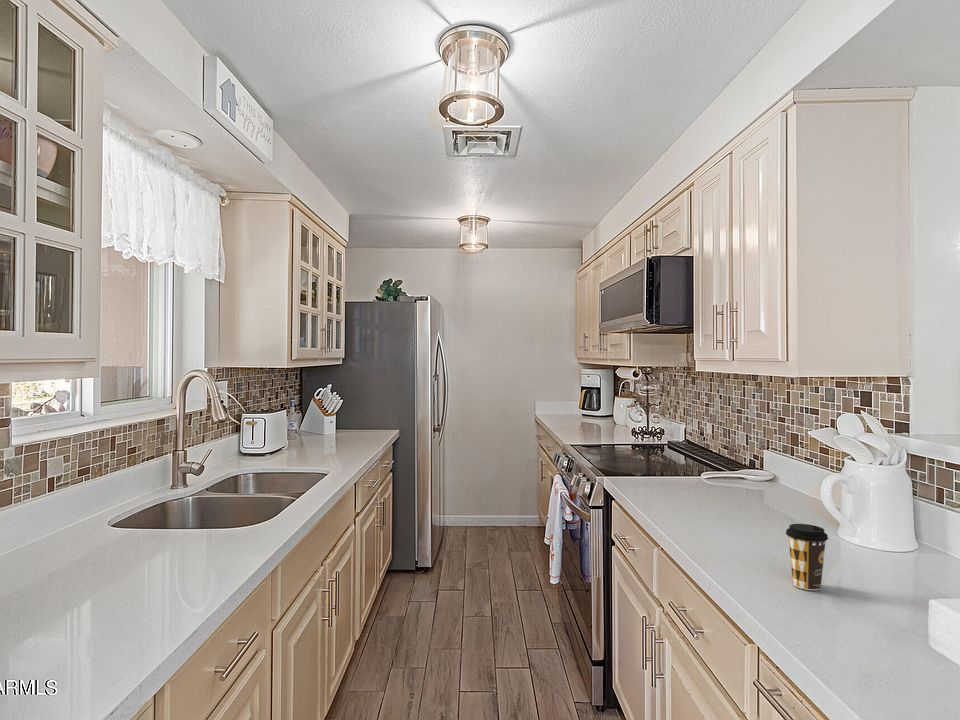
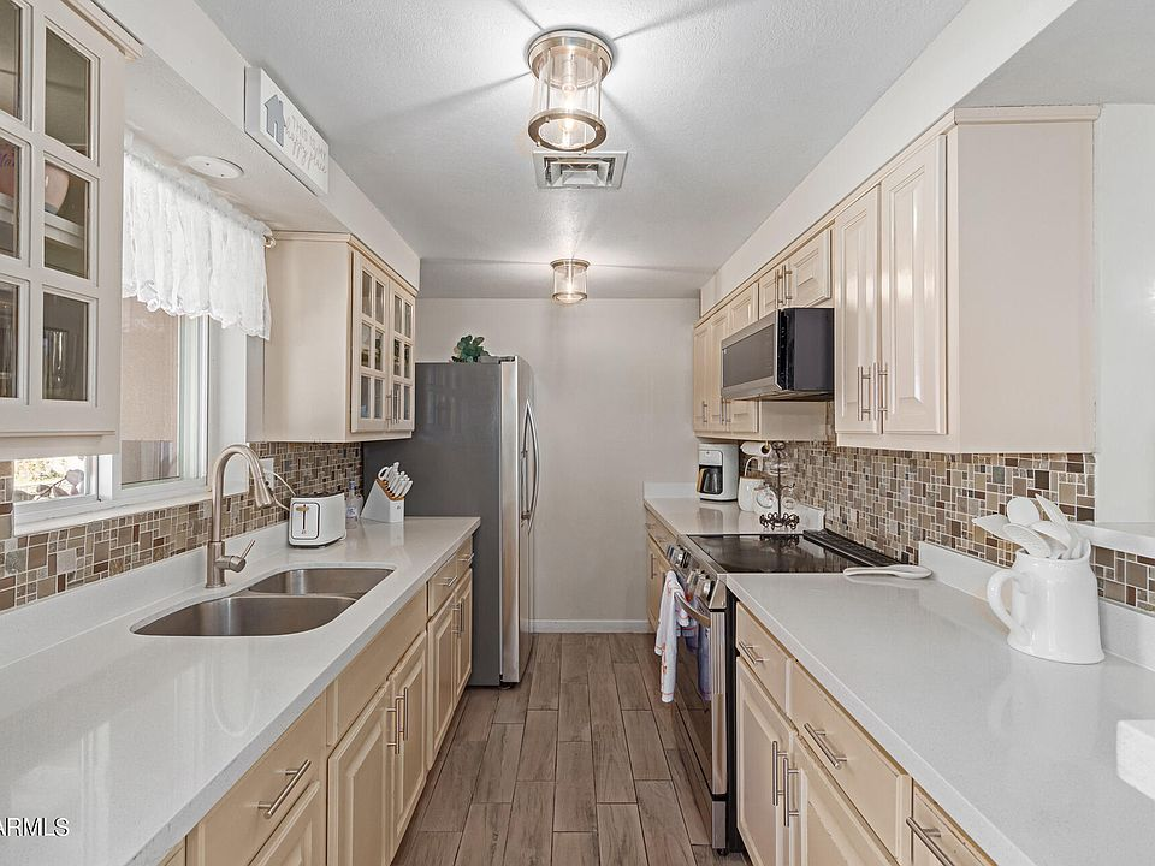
- coffee cup (806, 556)
